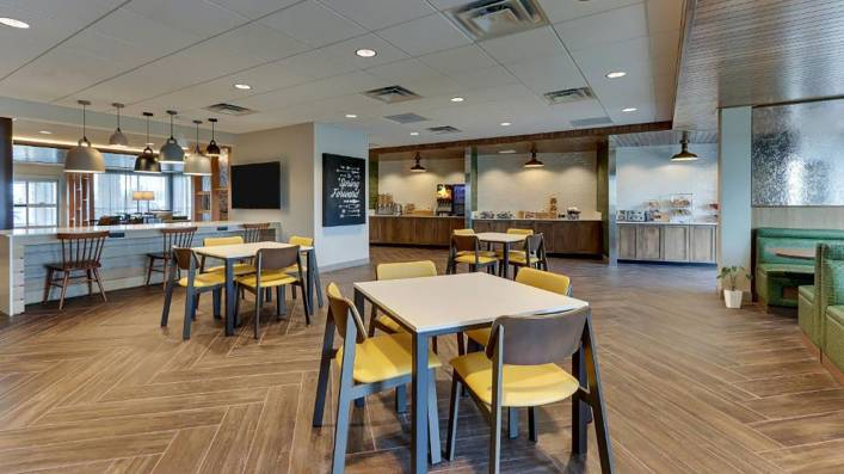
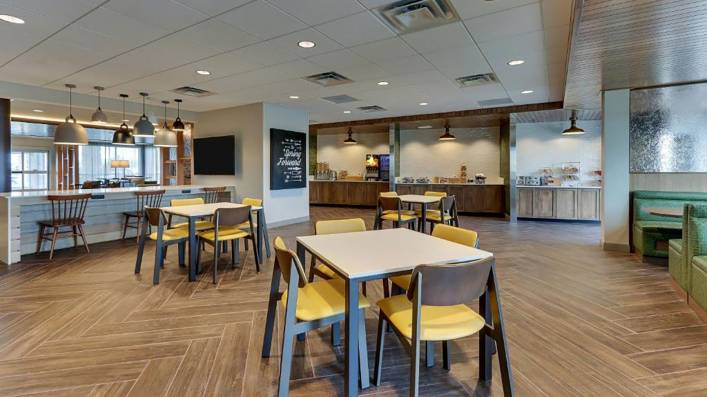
- house plant (735, 285)
